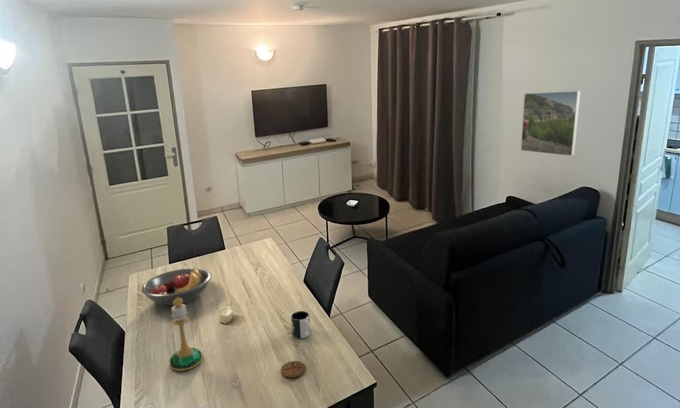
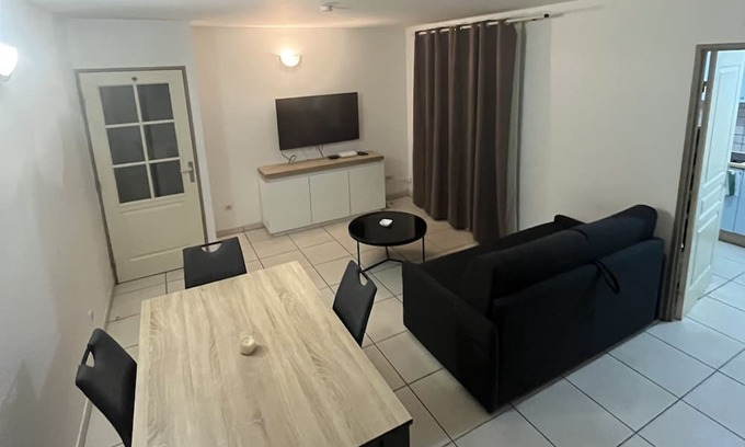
- fruit bowl (177, 287)
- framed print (548, 123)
- mug (302, 326)
- candle holder (181, 329)
- coaster (293, 369)
